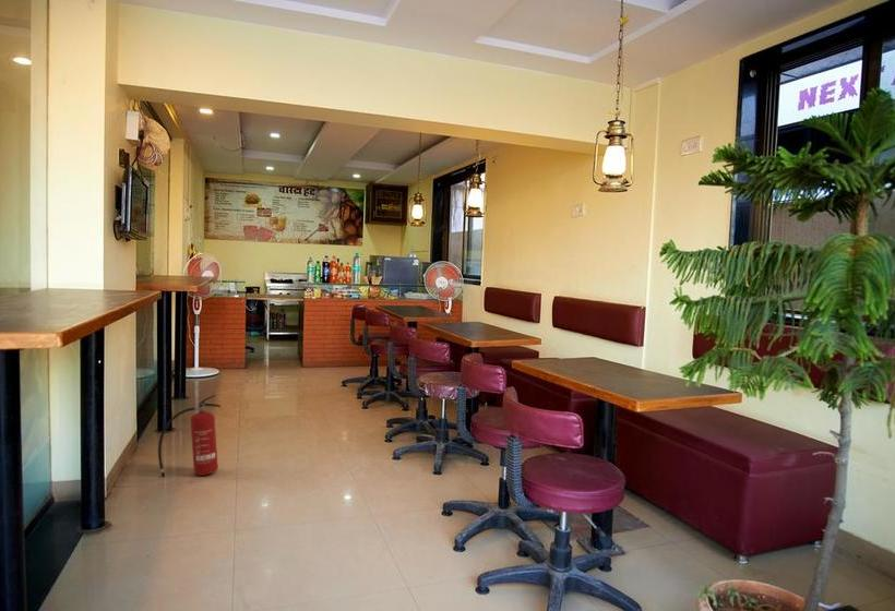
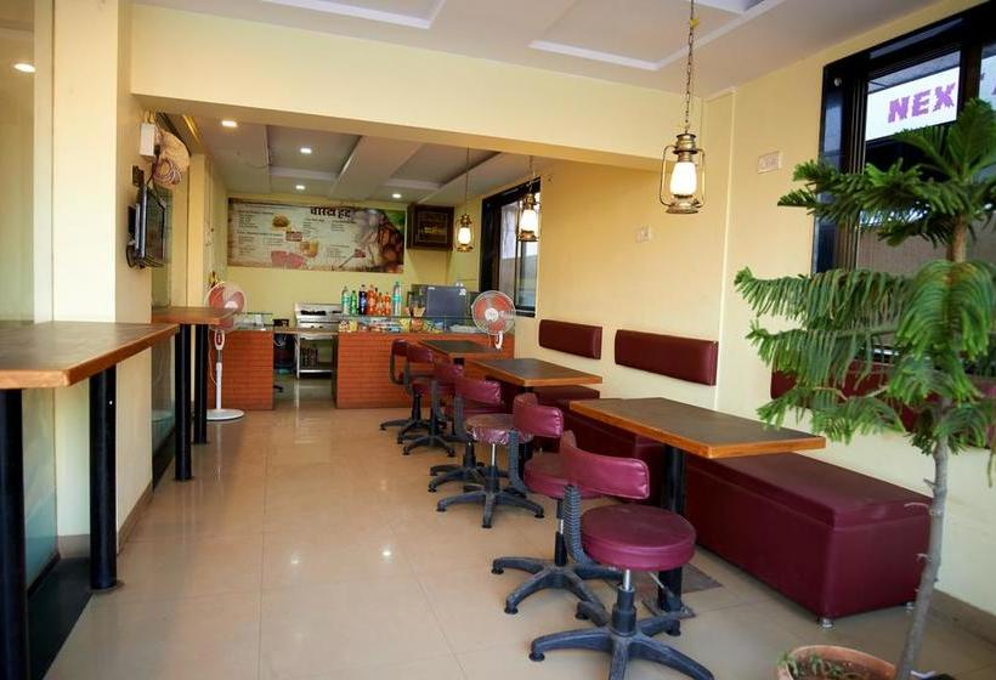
- fire extinguisher (191, 435)
